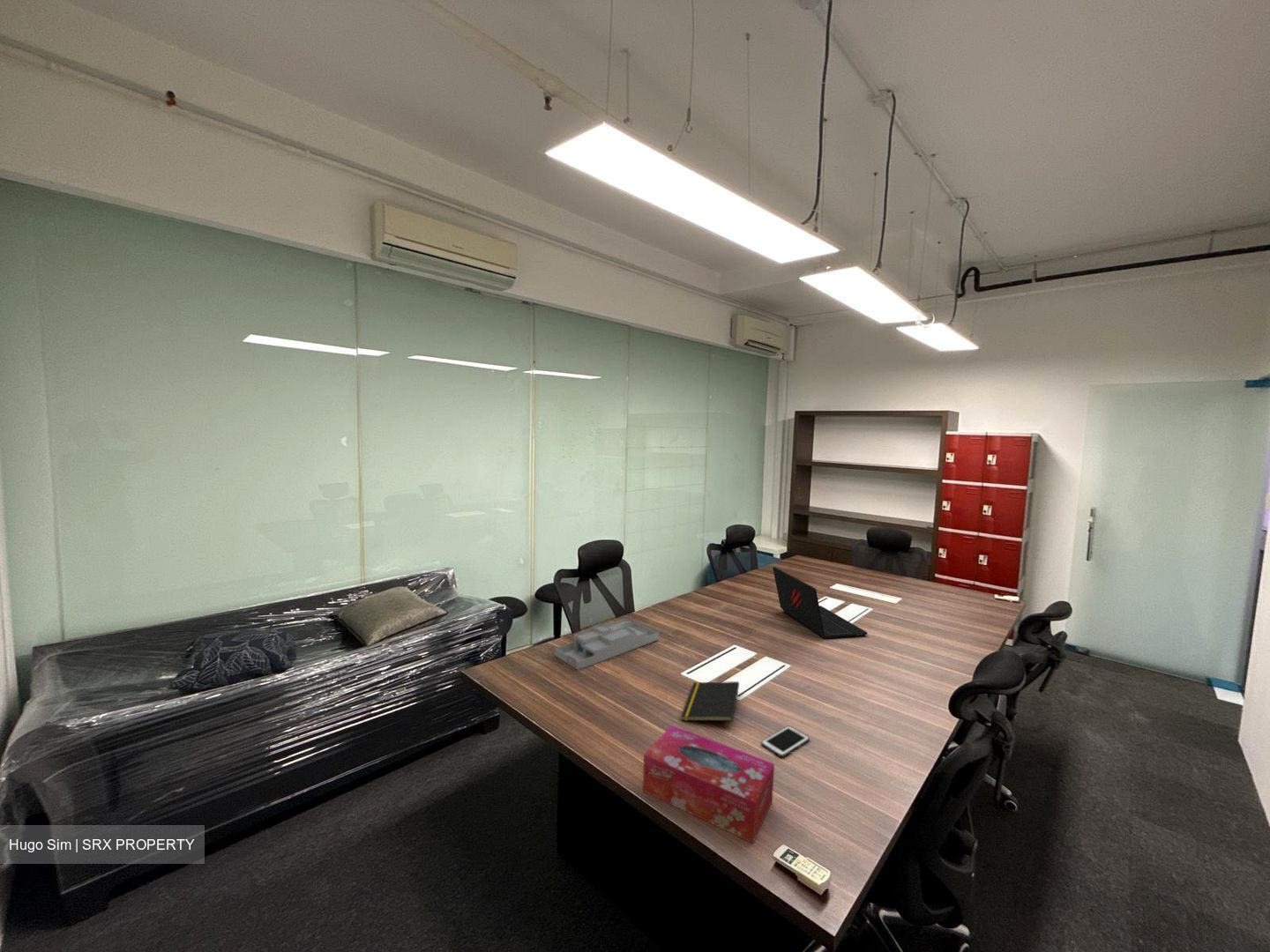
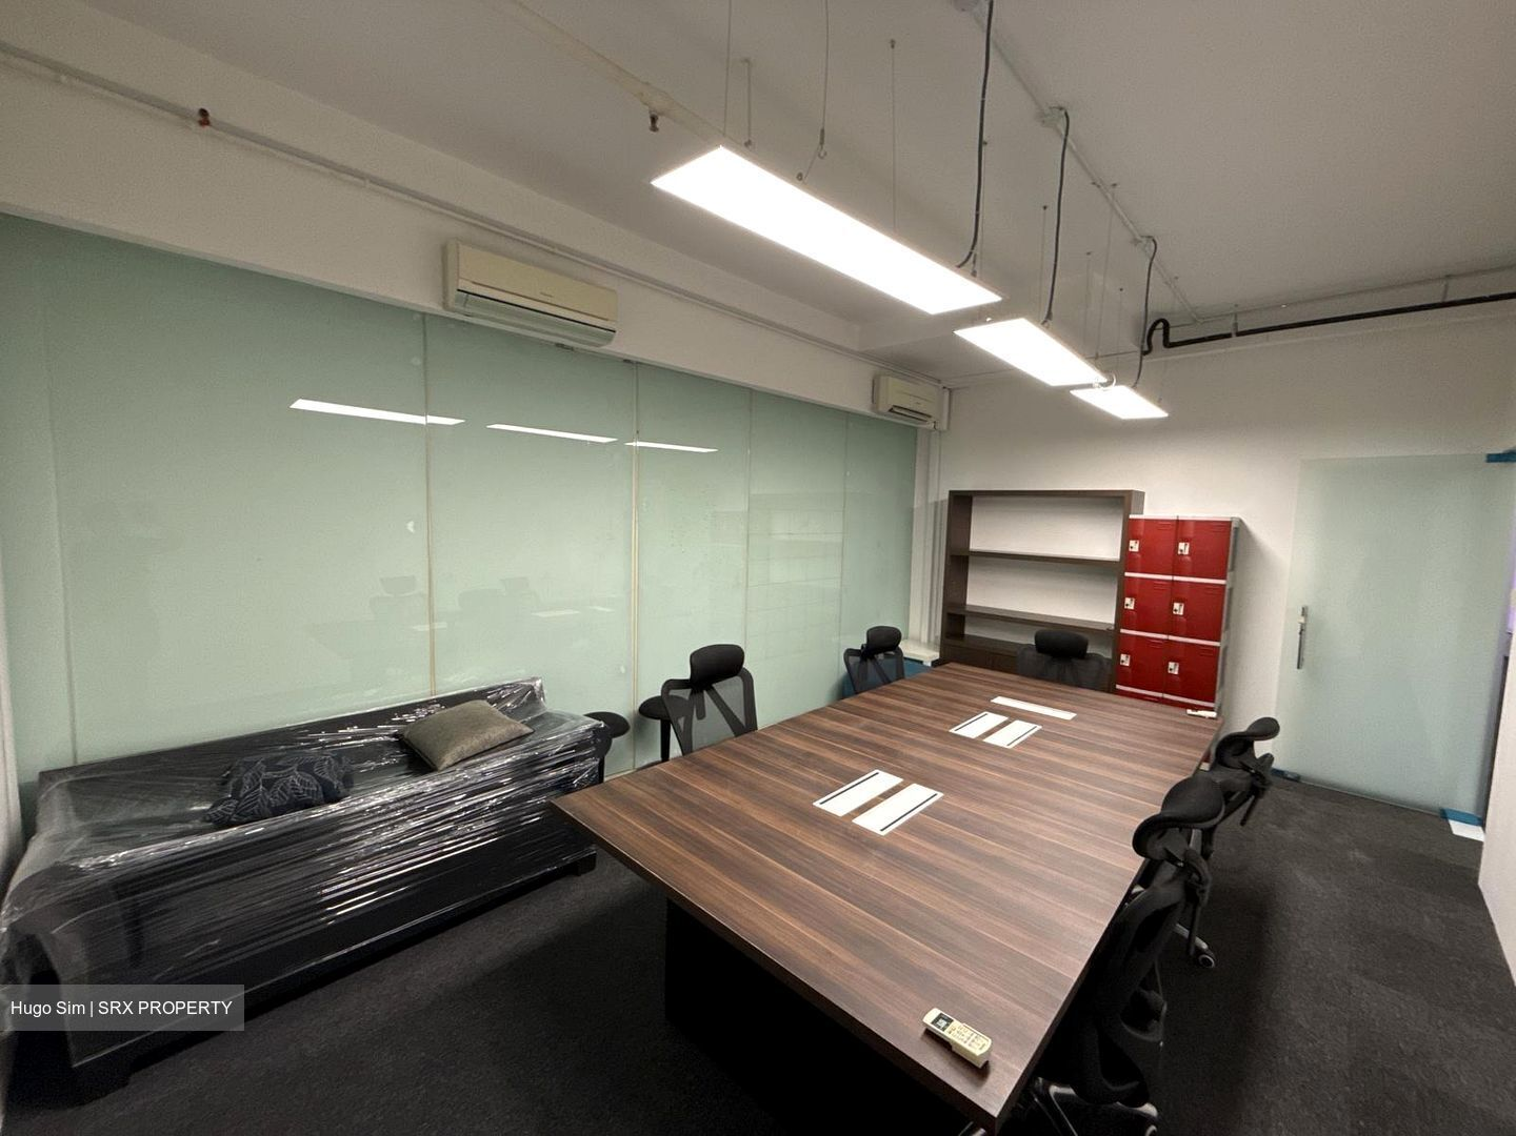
- laptop (817, 599)
- tissue box (707, 777)
- cell phone (785, 740)
- desk organizer (609, 637)
- notepad (711, 700)
